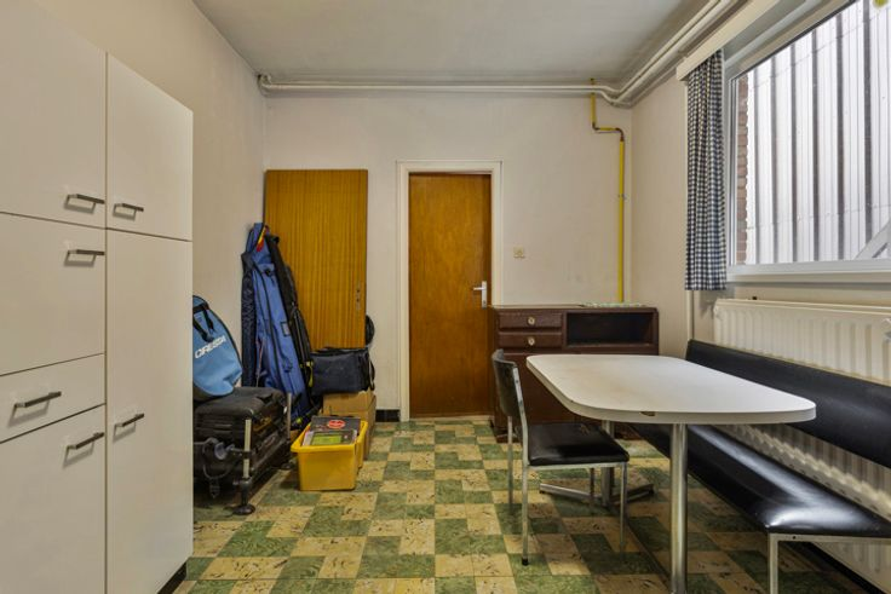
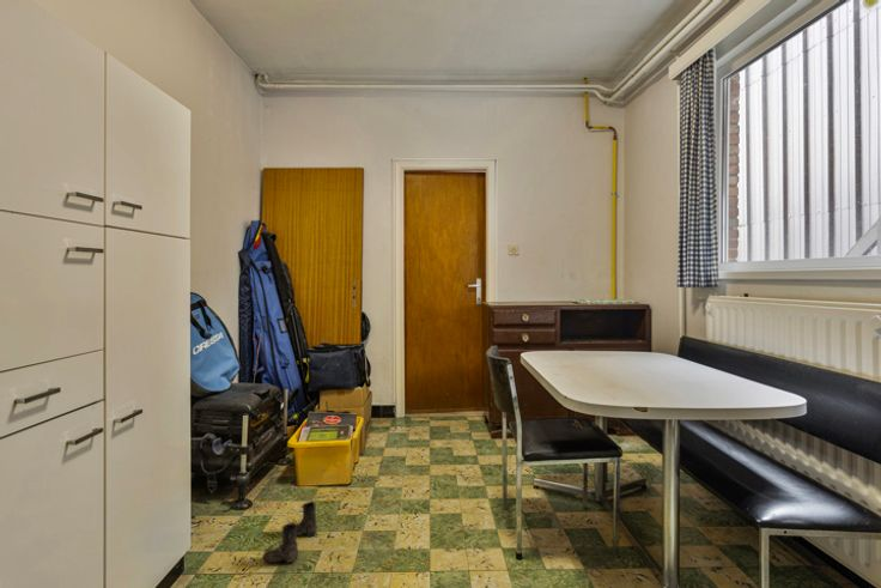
+ boots (291, 529)
